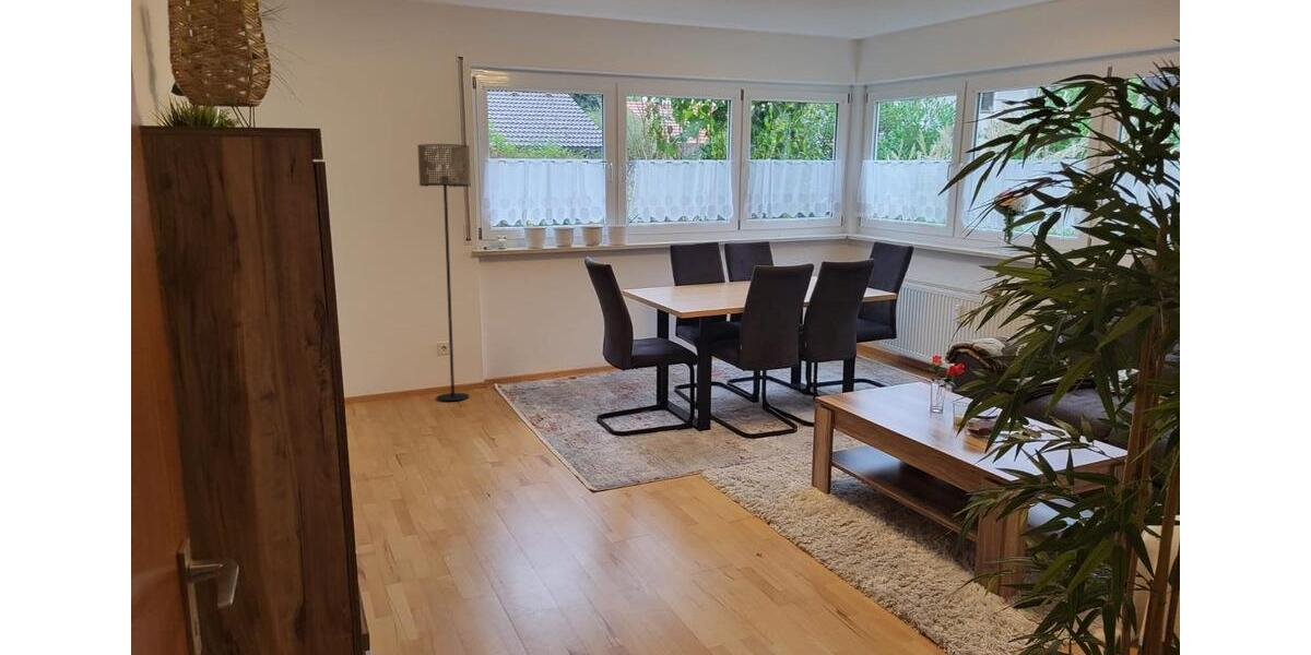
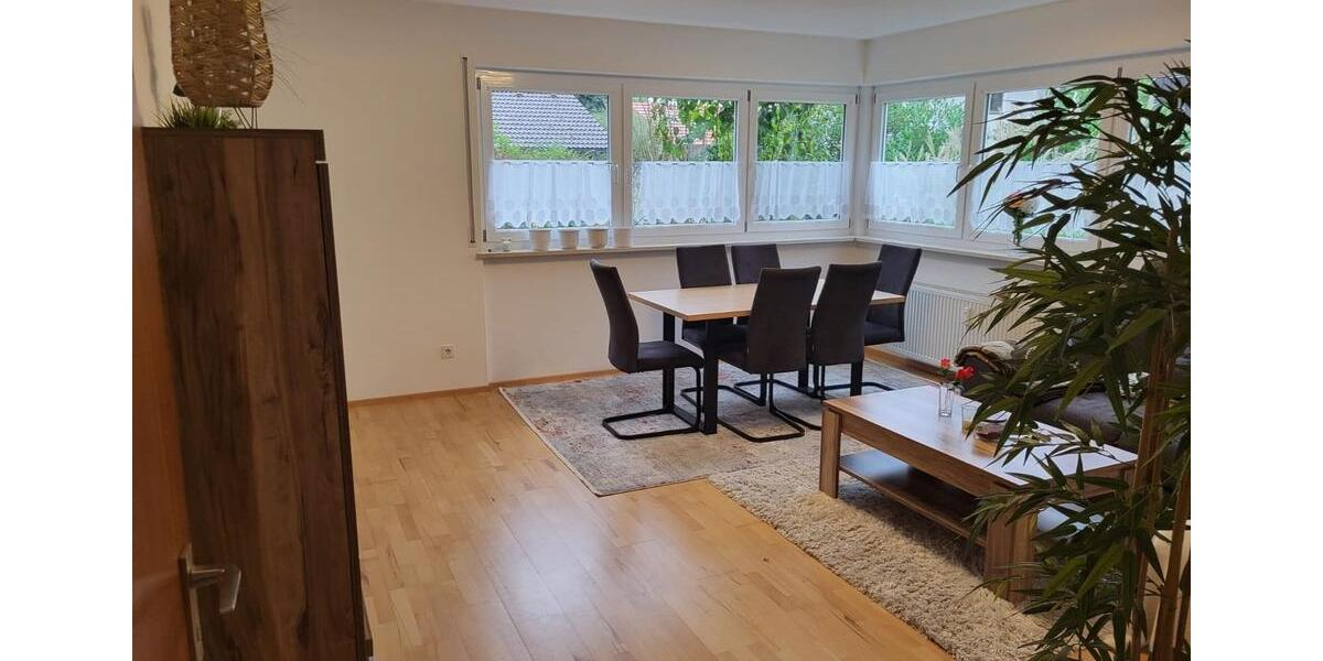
- floor lamp (448, 274)
